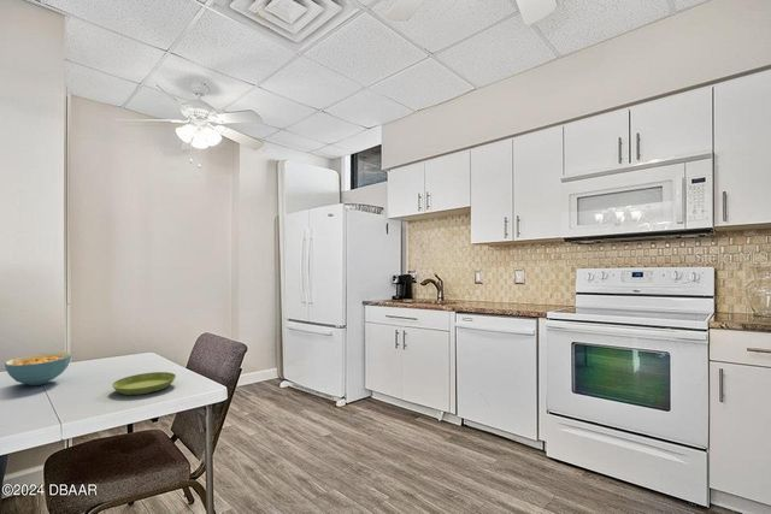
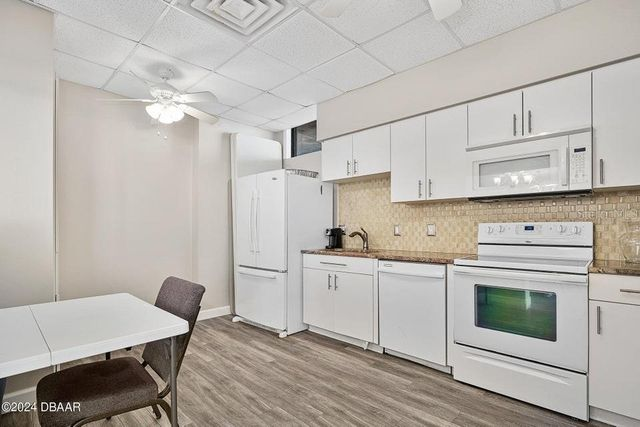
- saucer (145, 383)
- cereal bowl (39, 371)
